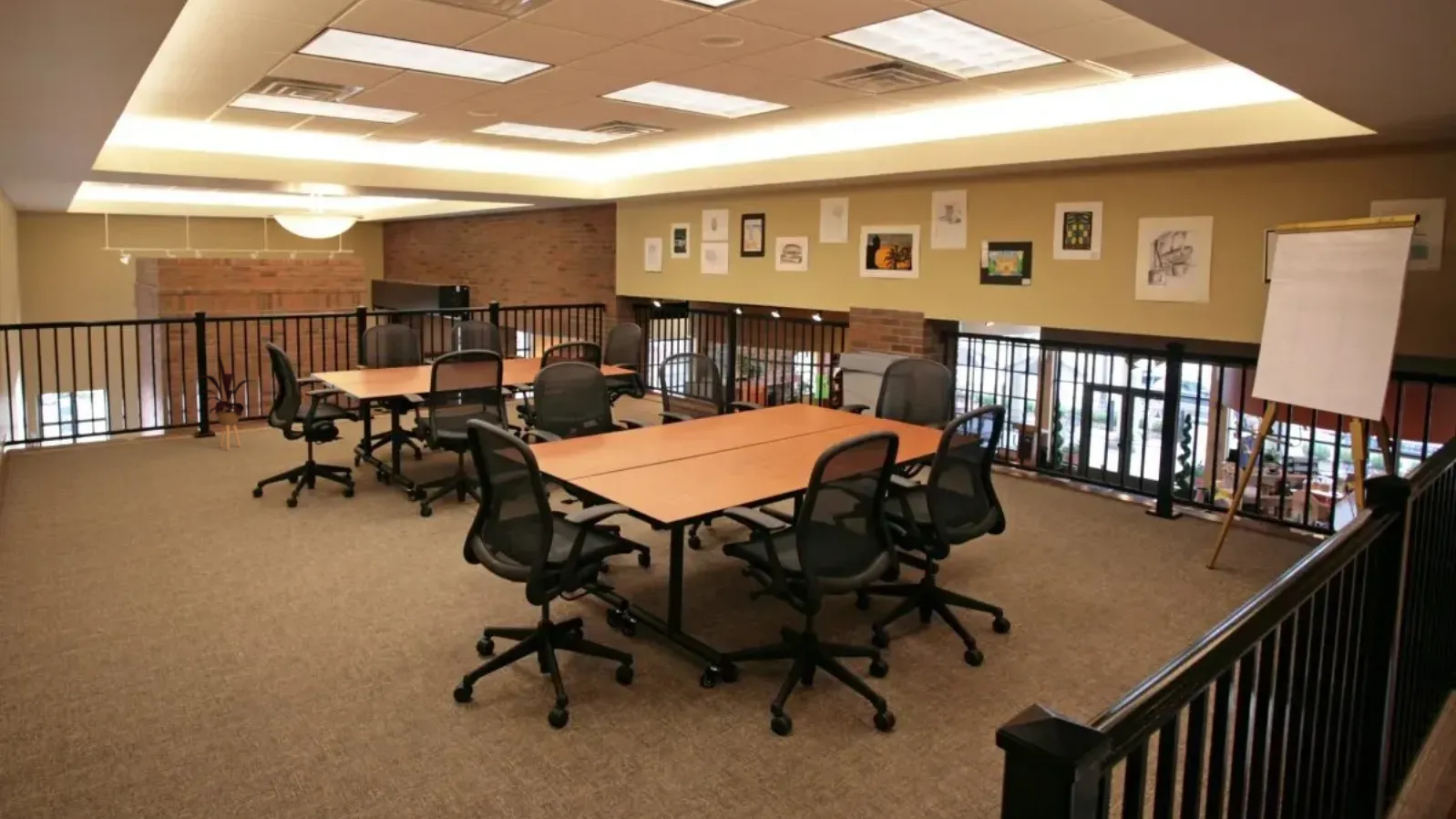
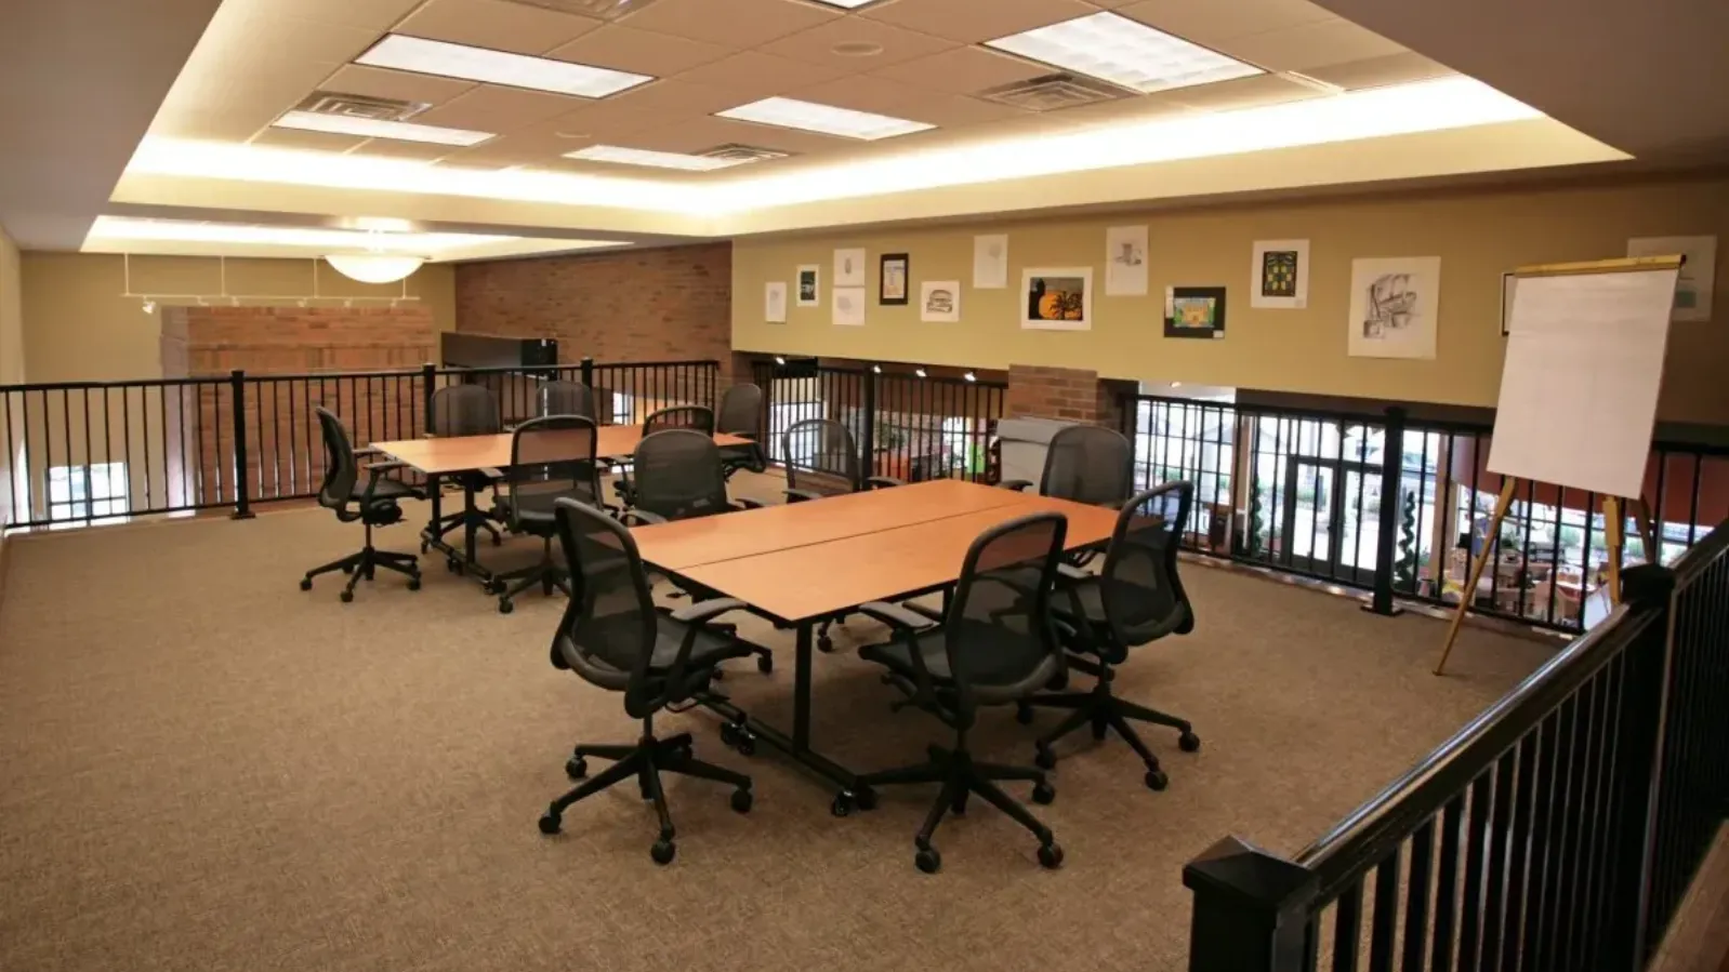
- house plant (222, 402)
